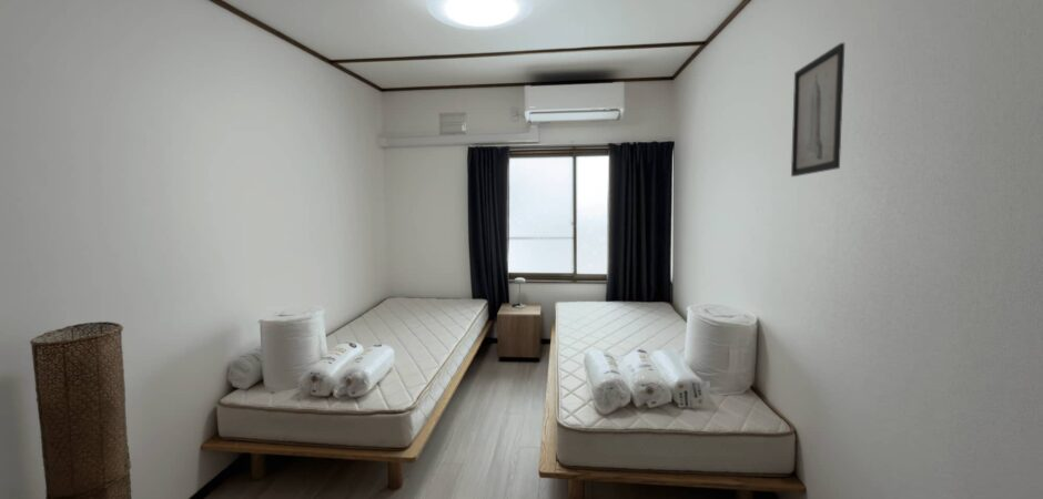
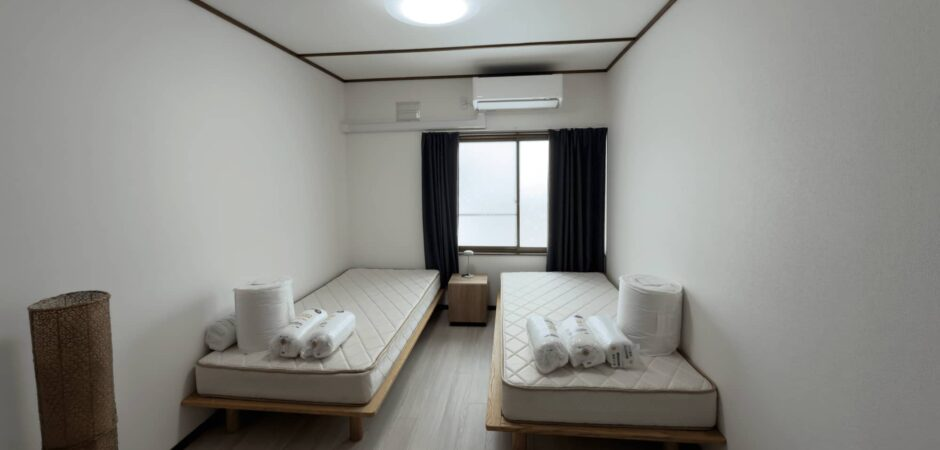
- wall art (814, 116)
